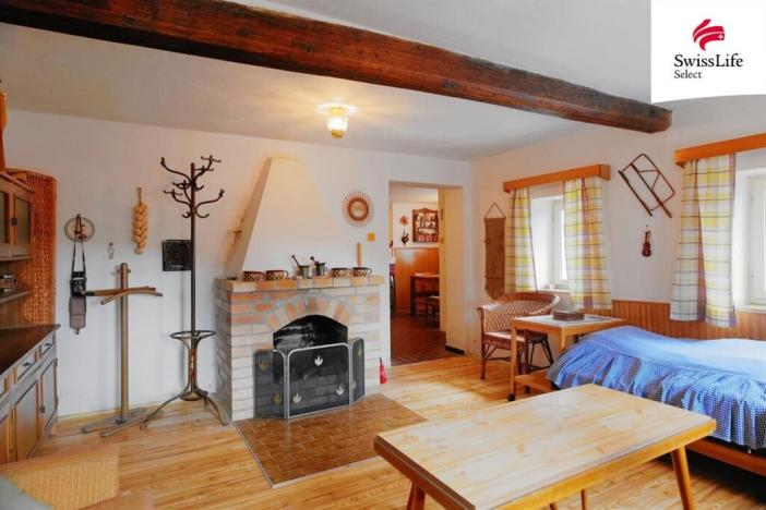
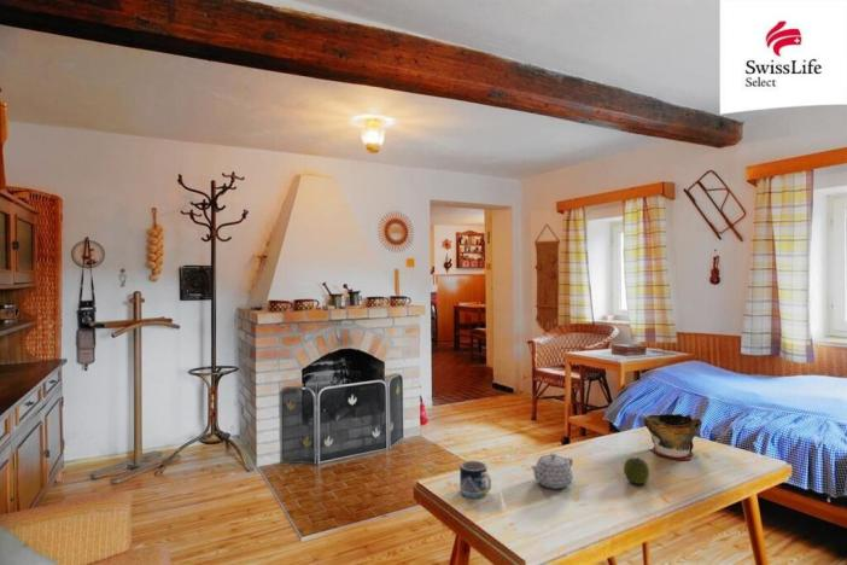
+ mug (477, 480)
+ bowl (671, 432)
+ apple (636, 470)
+ teapot (551, 468)
